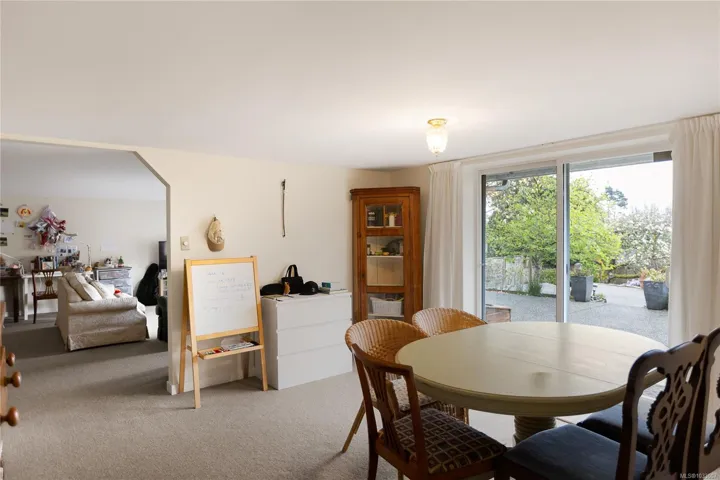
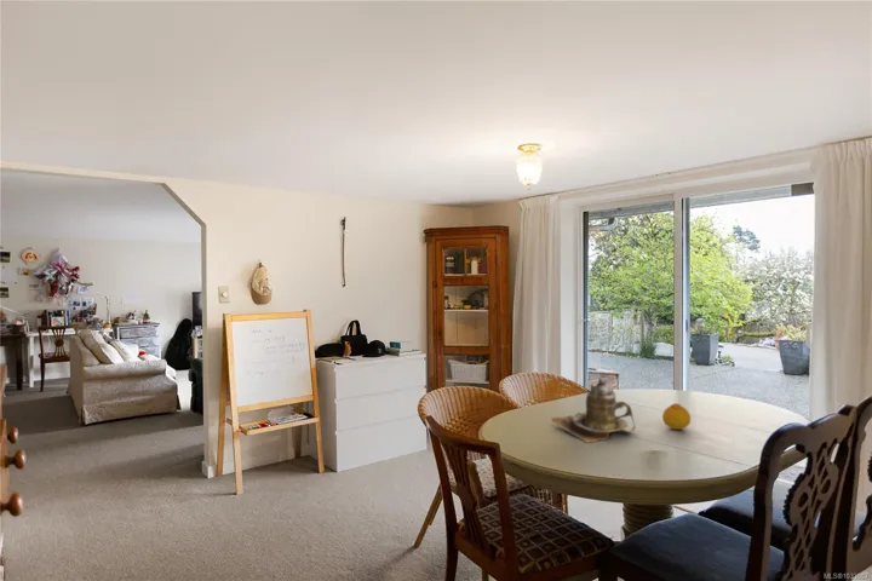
+ teapot (593, 403)
+ fruit (676, 415)
